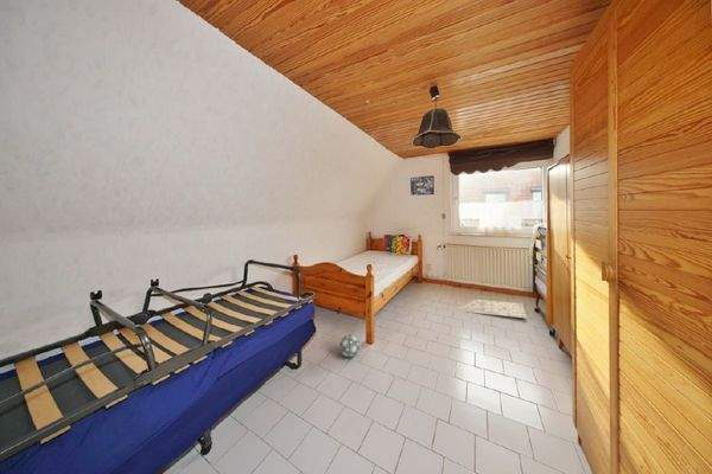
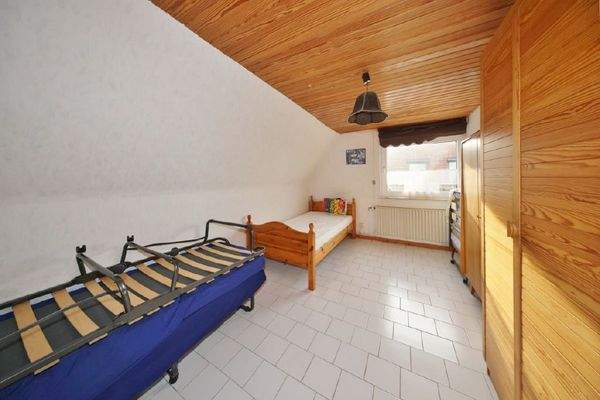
- ball (349, 346)
- rug (477, 306)
